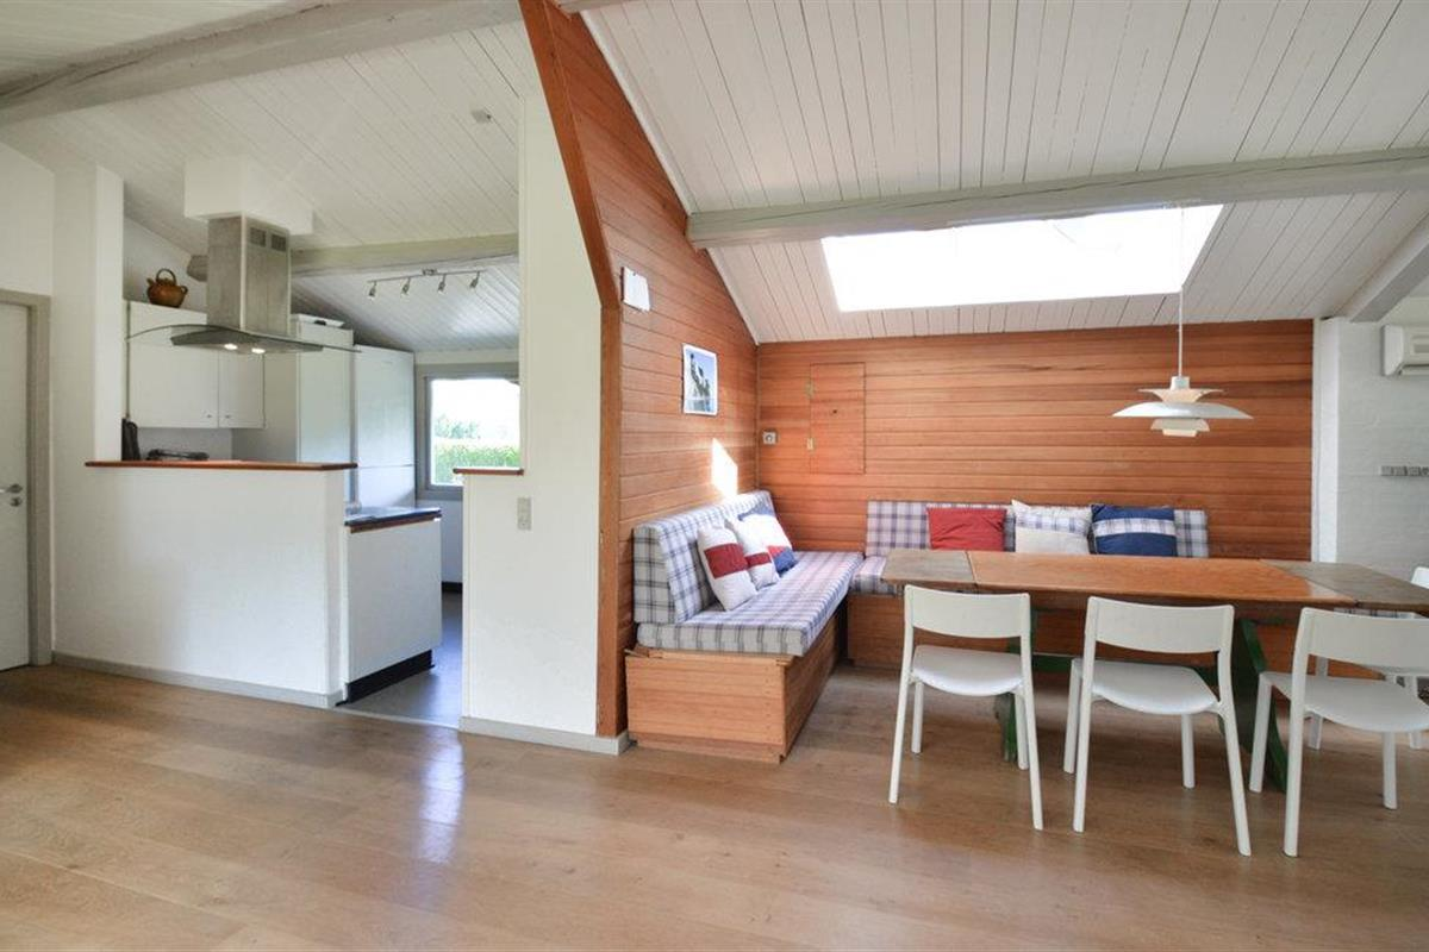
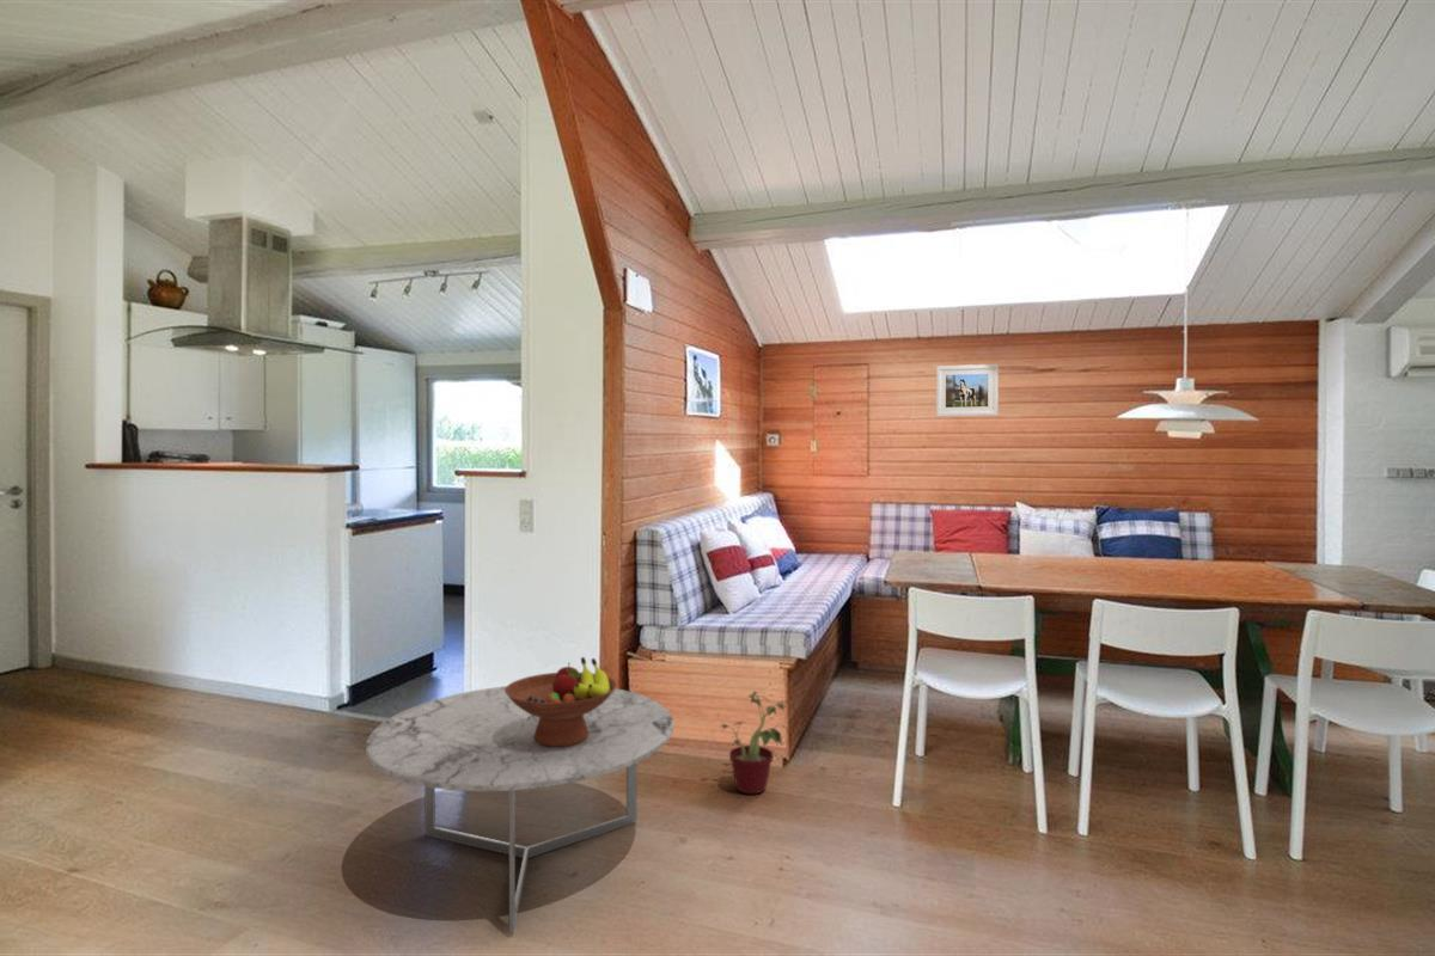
+ potted plant (758, 735)
+ coffee table (526, 789)
+ fruit bowl (561, 701)
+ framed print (966, 390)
